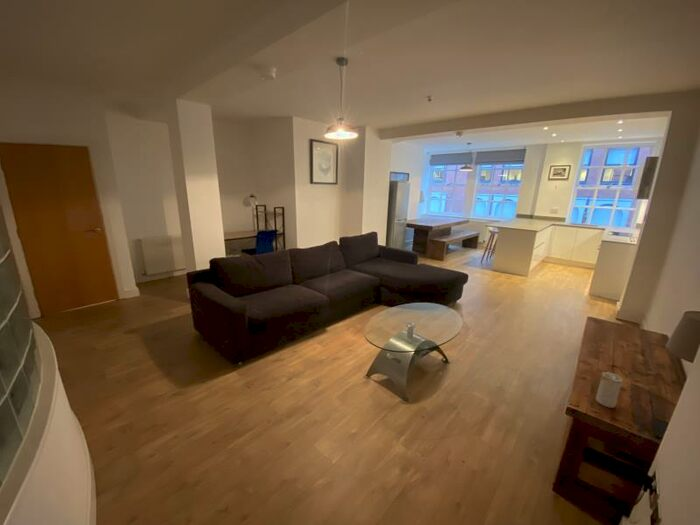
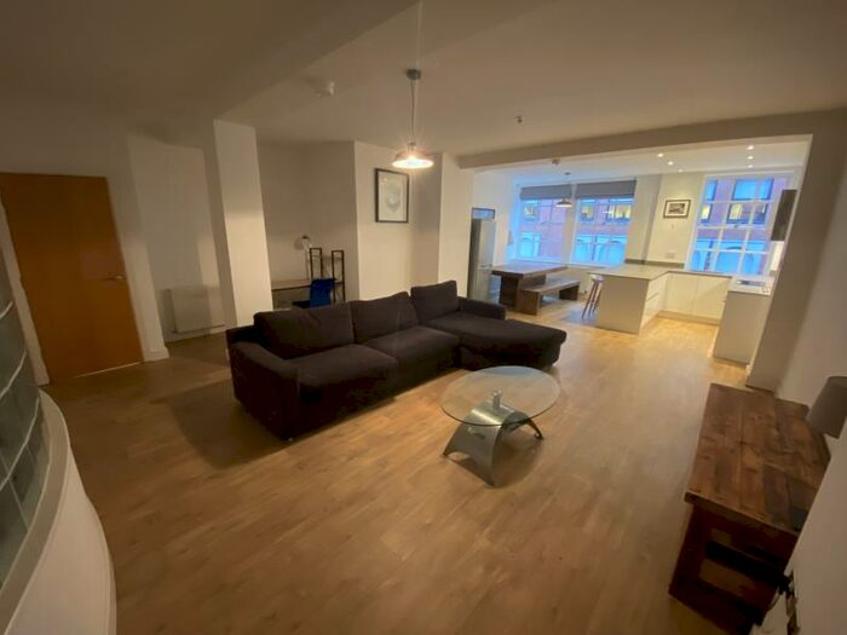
- candle (609, 389)
